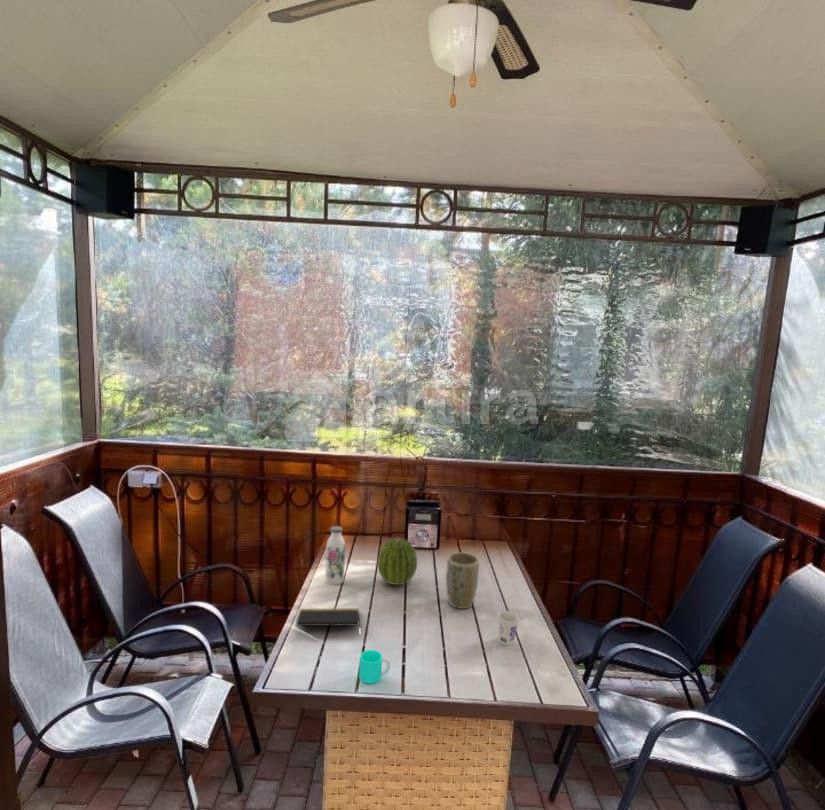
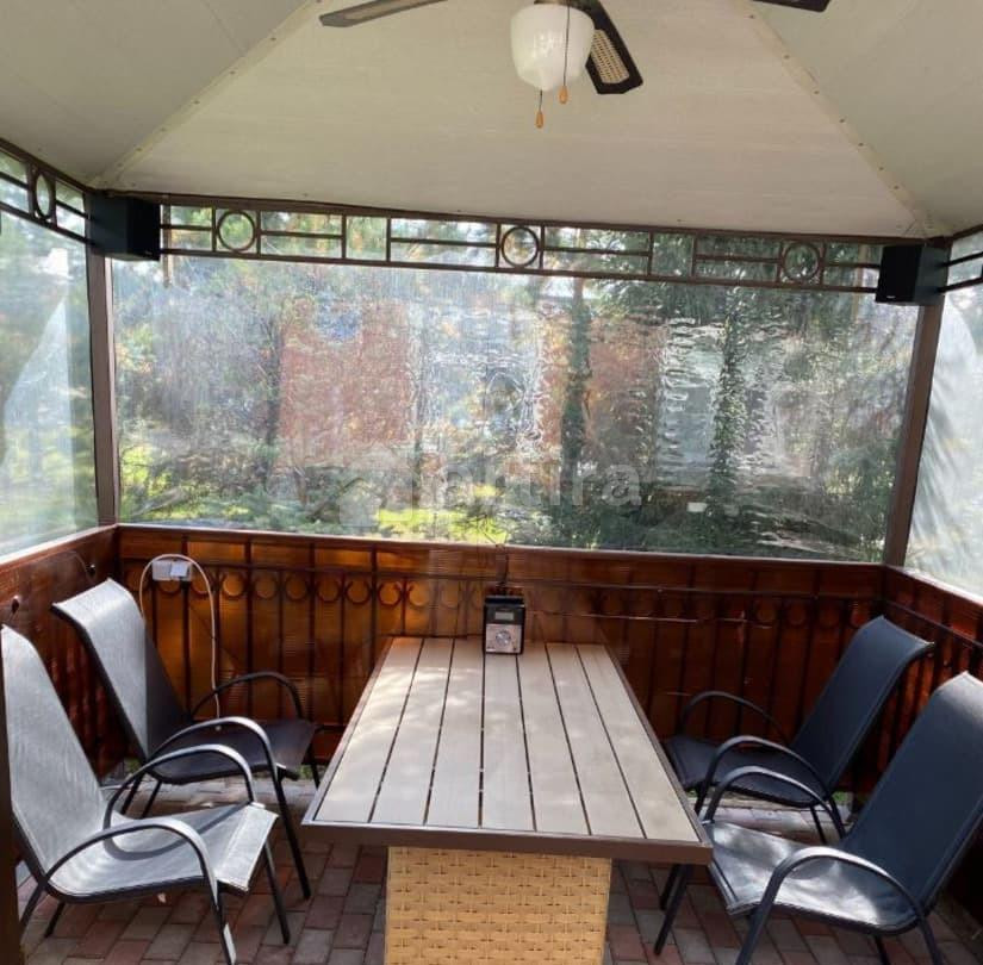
- water bottle (335, 554)
- plant pot (462, 580)
- notepad (328, 617)
- cup (375, 666)
- cup (507, 628)
- fruit (397, 561)
